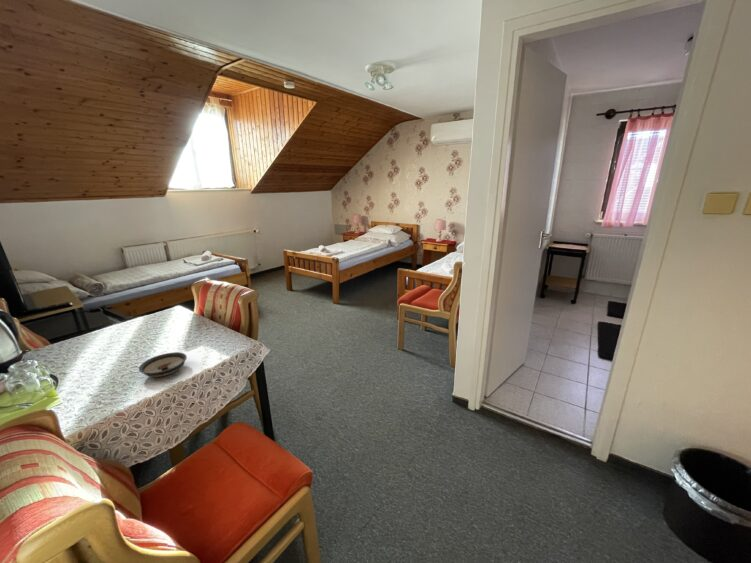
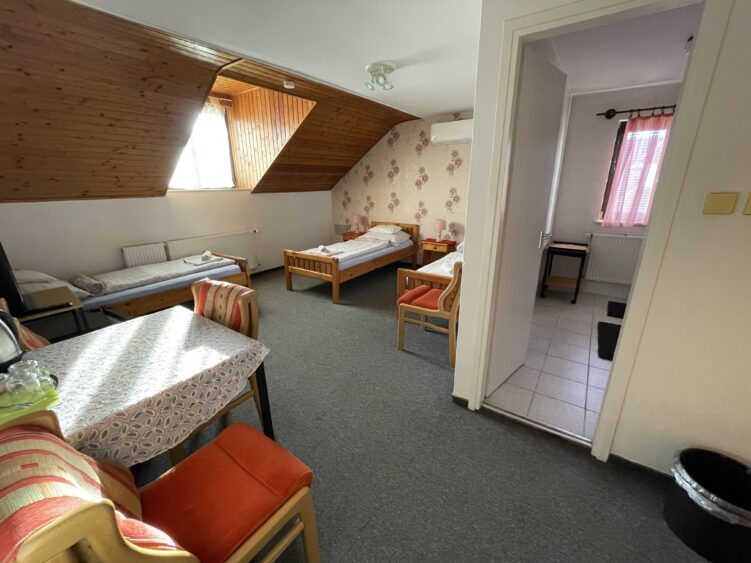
- saucer (164, 366)
